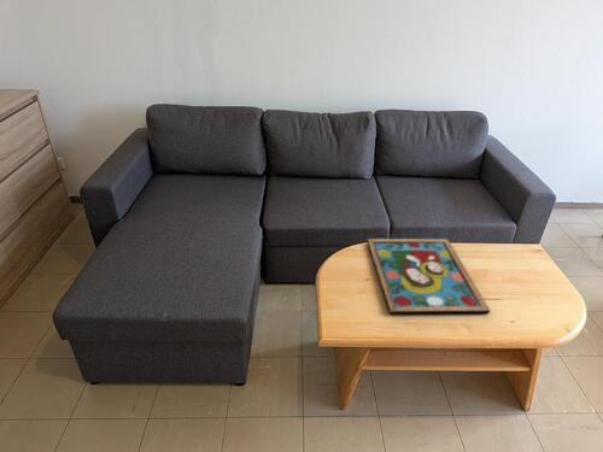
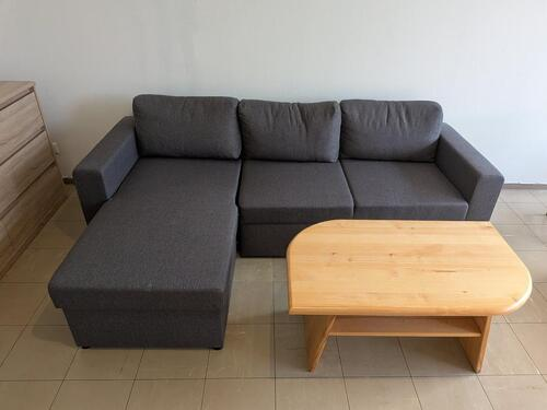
- framed painting (421, 271)
